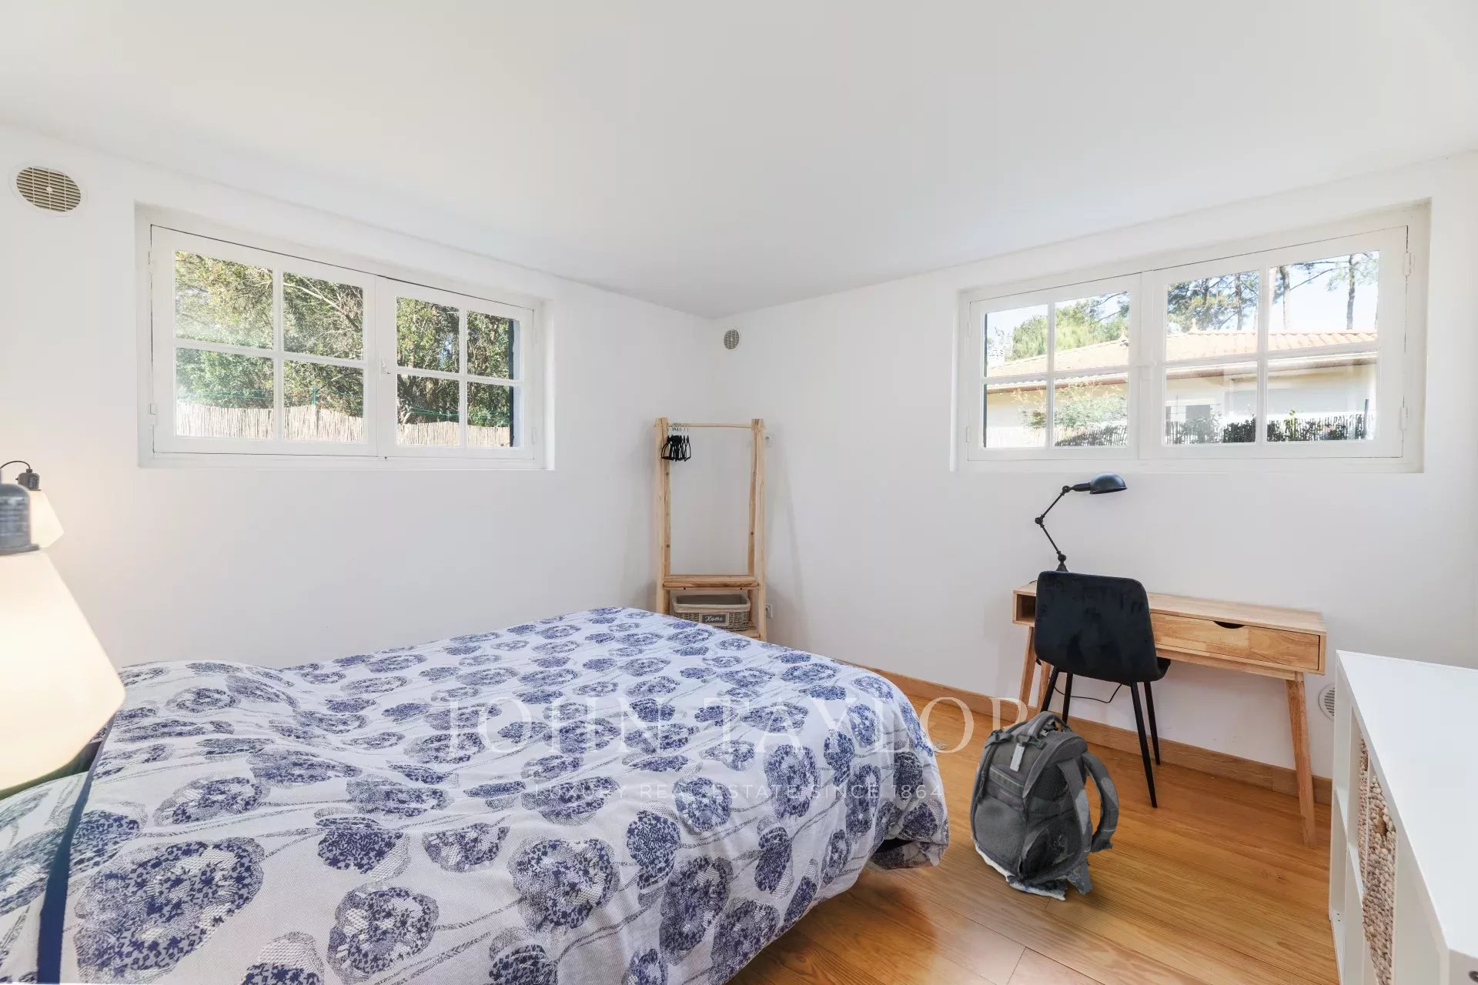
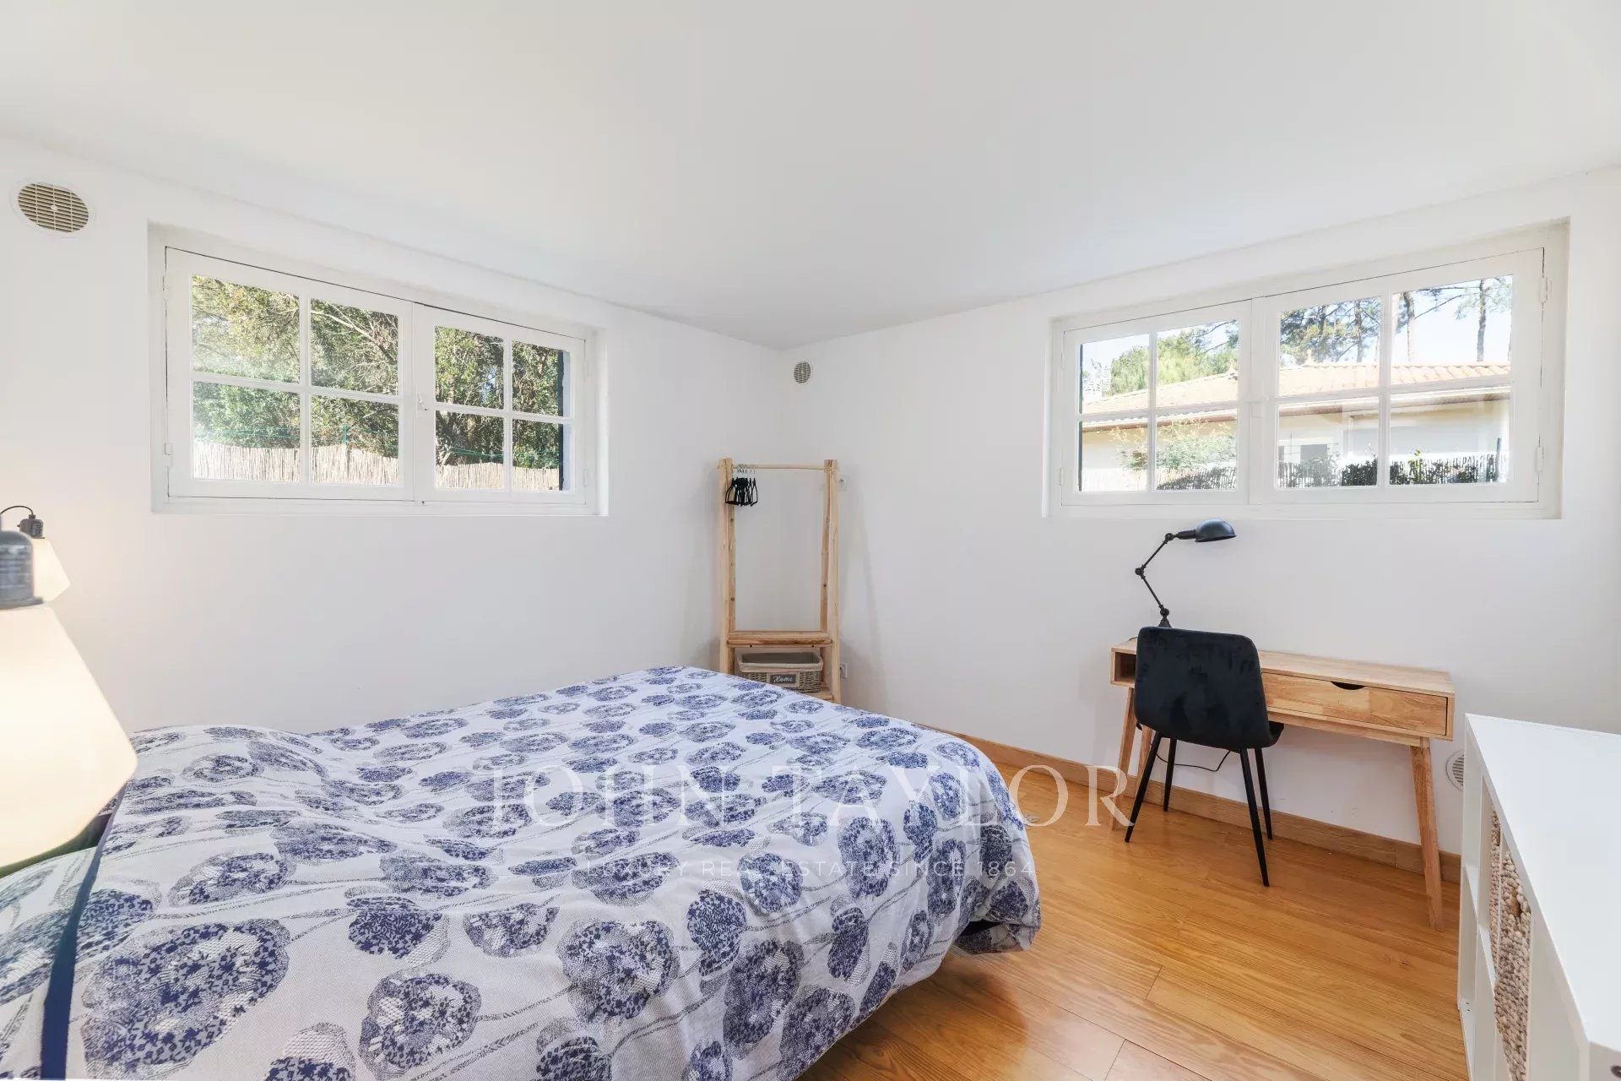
- backpack (1038, 788)
